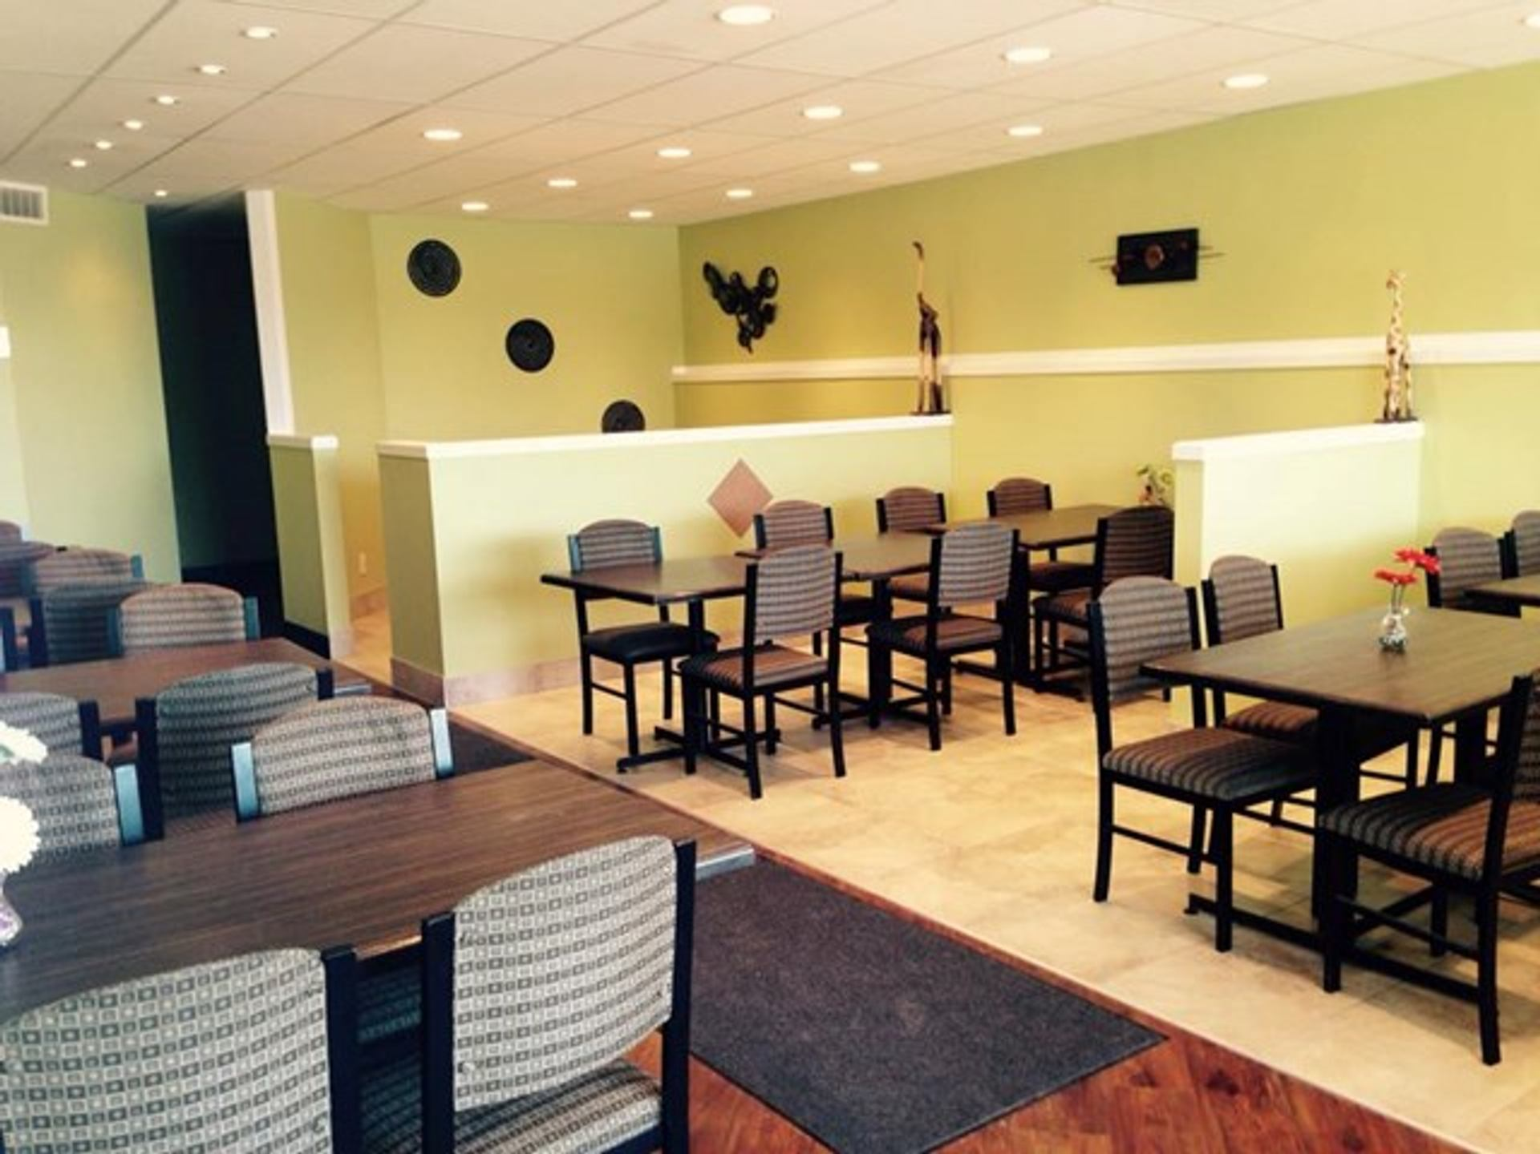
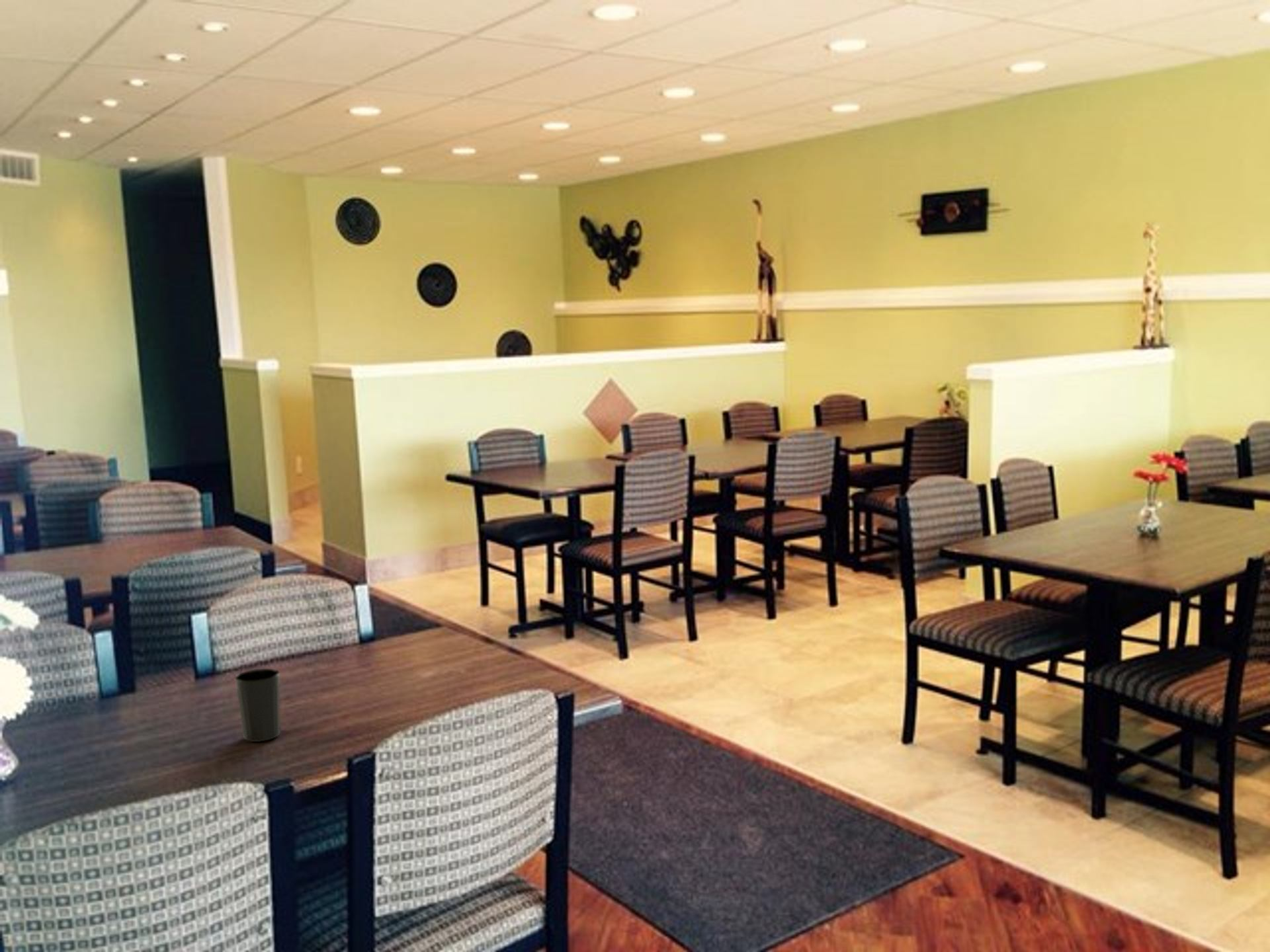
+ cup (259, 705)
